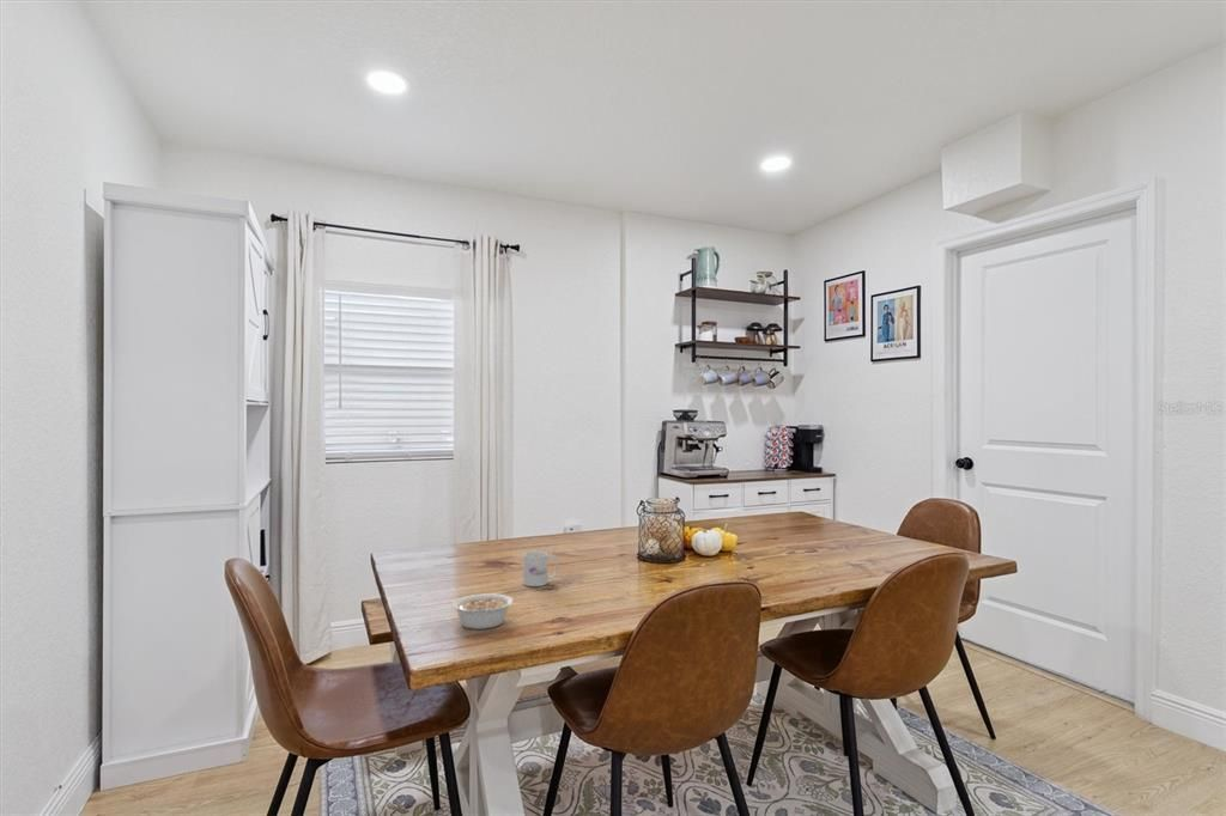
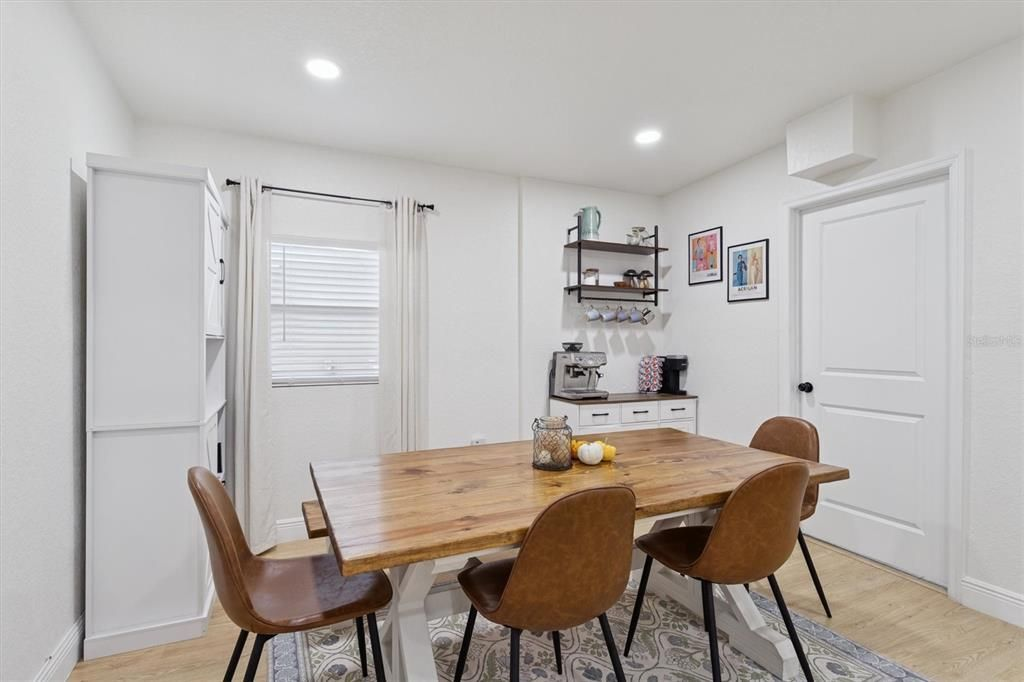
- legume (485, 609)
- mug (540, 567)
